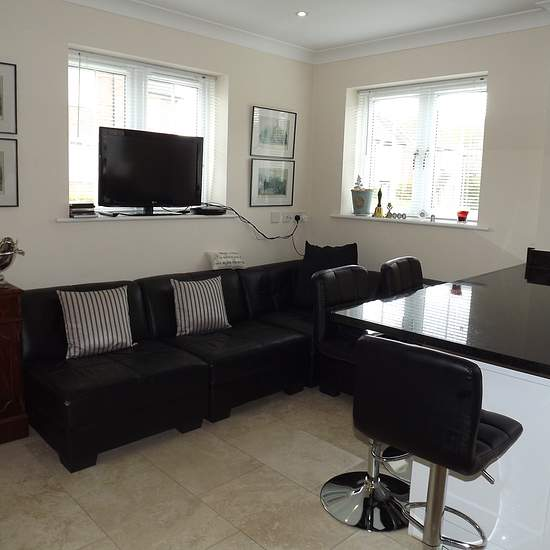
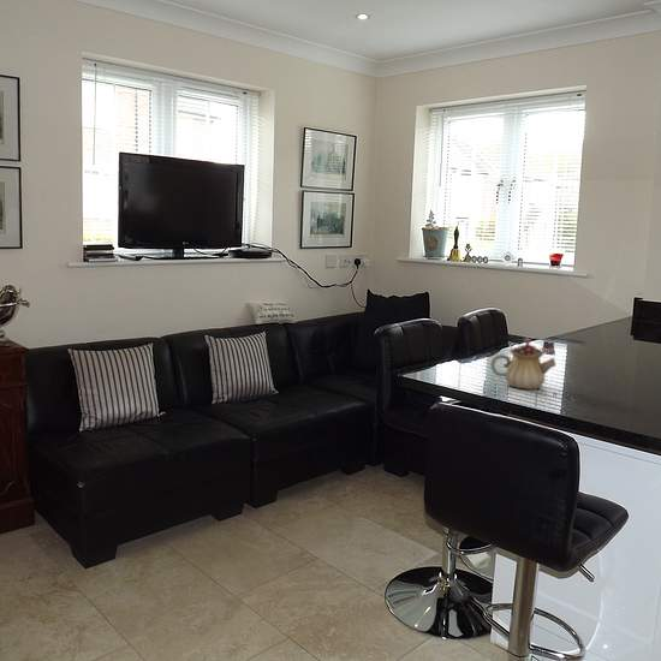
+ teapot (523, 361)
